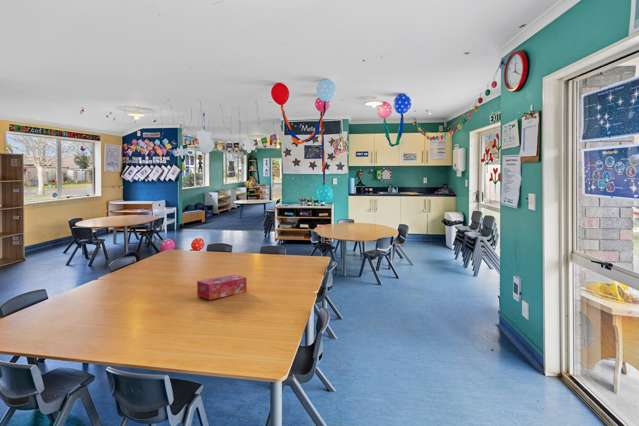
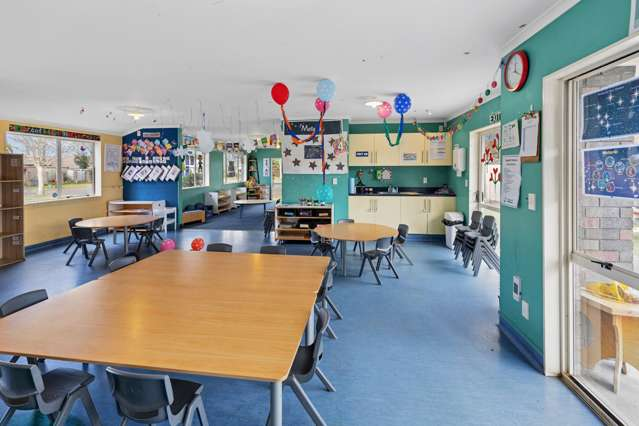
- tissue box (222, 286)
